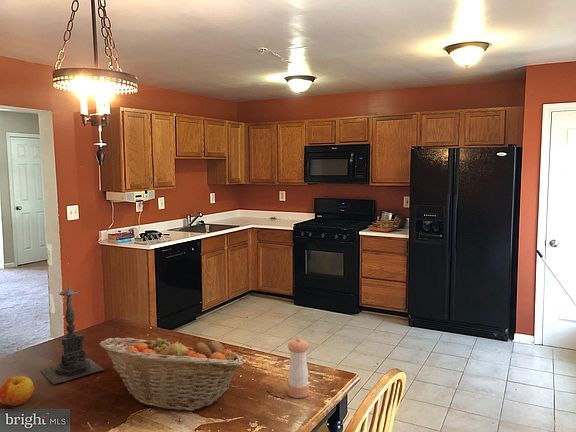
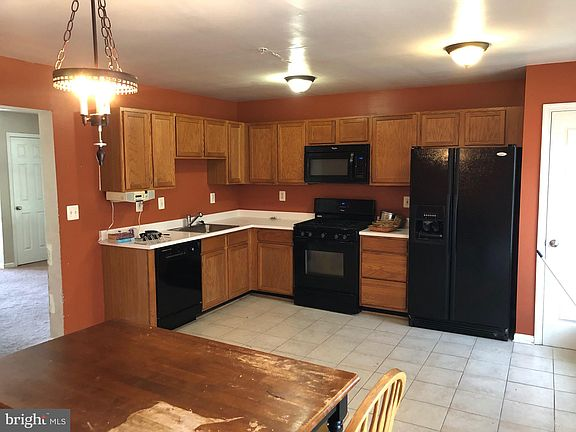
- pepper shaker (298, 365)
- fruit basket (172, 362)
- candle holder (70, 324)
- apple (16, 390)
